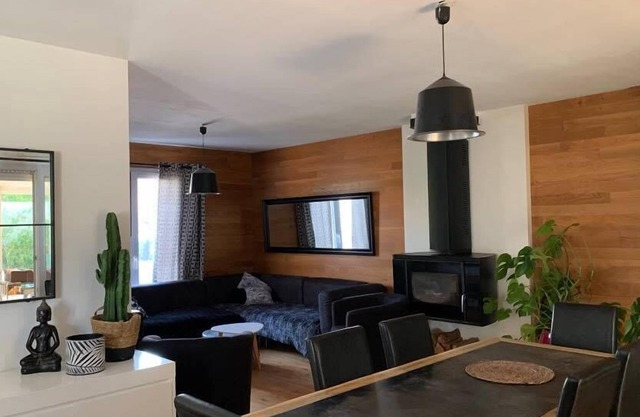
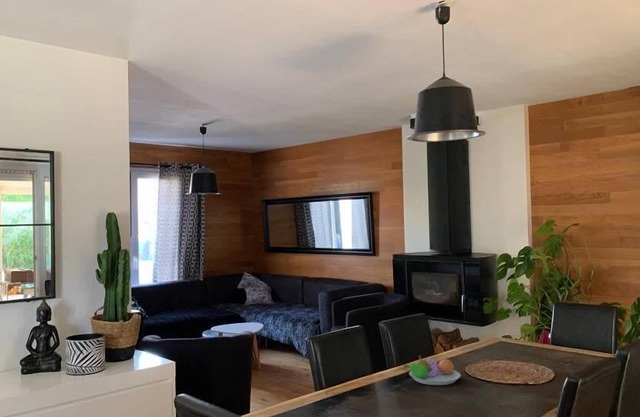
+ fruit bowl (432, 368)
